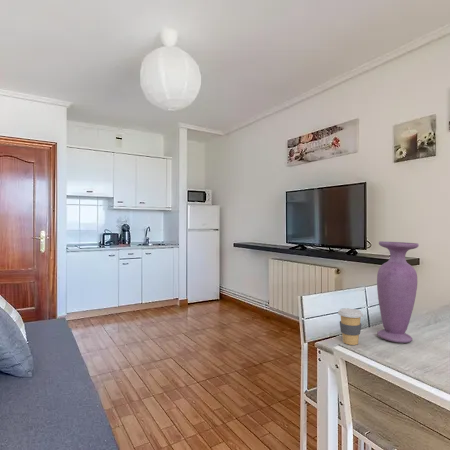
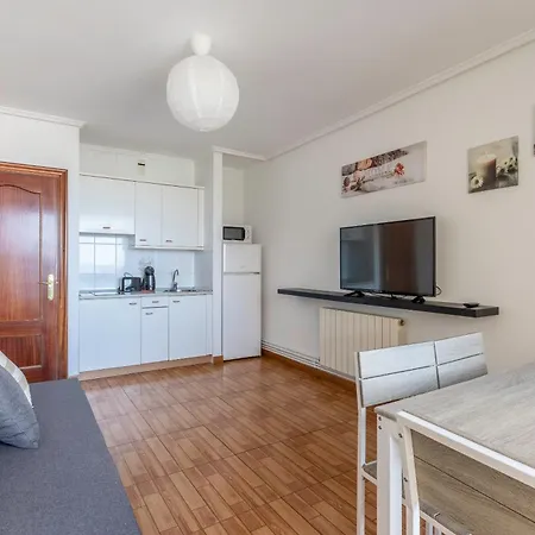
- coffee cup (350, 326)
- vase (397, 289)
